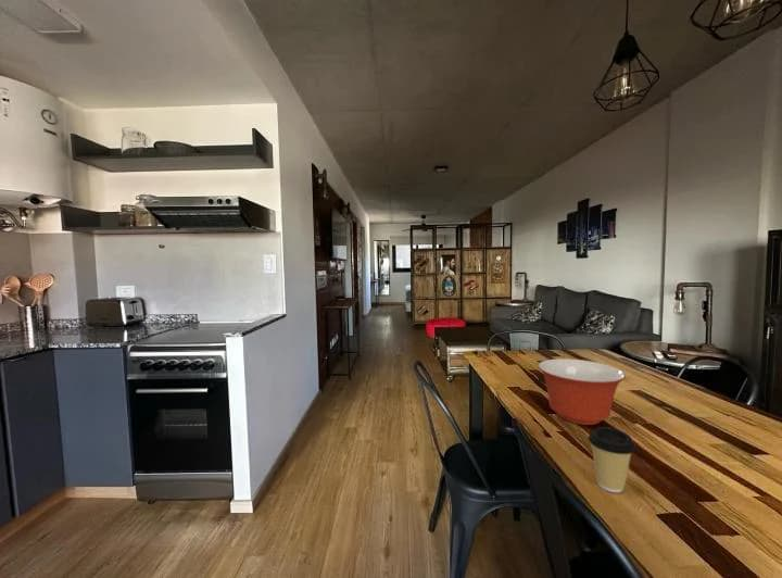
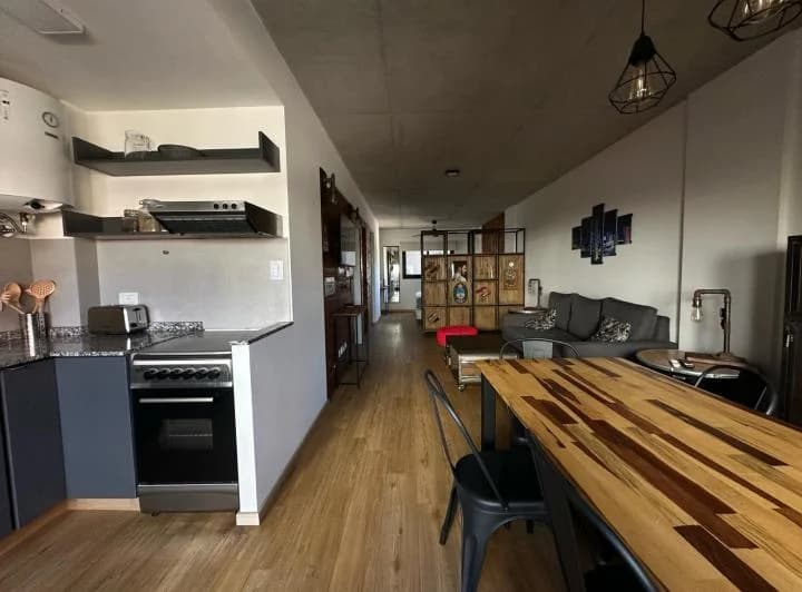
- coffee cup (610, 460)
- mixing bowl (578, 392)
